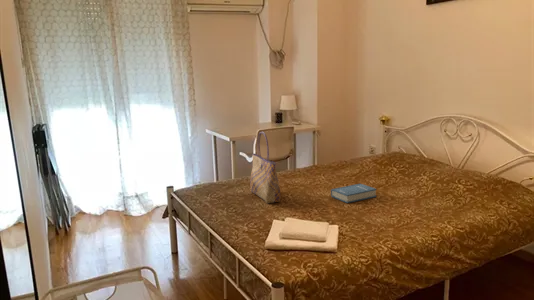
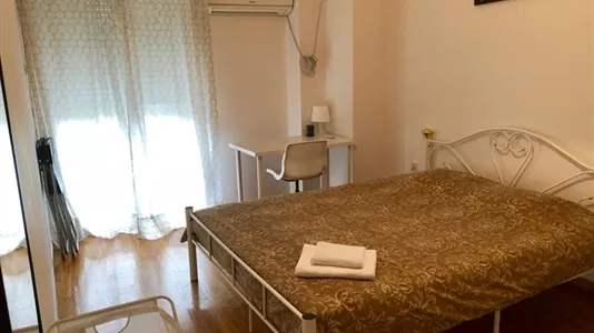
- hardback book (353, 192)
- tote bag (263, 164)
